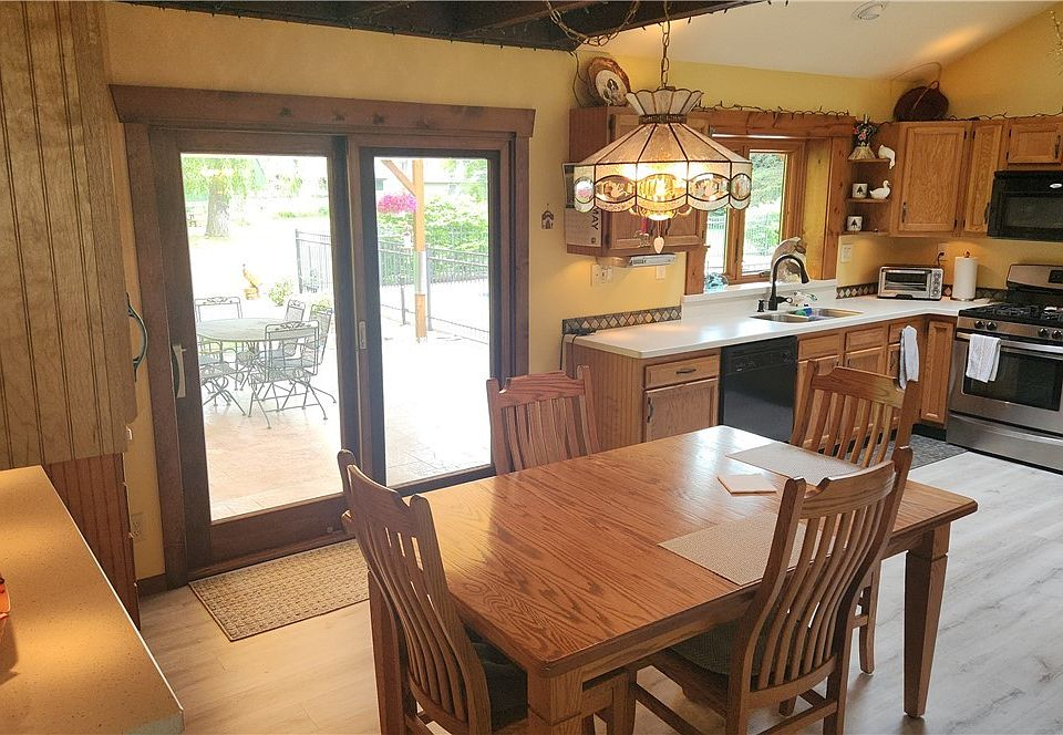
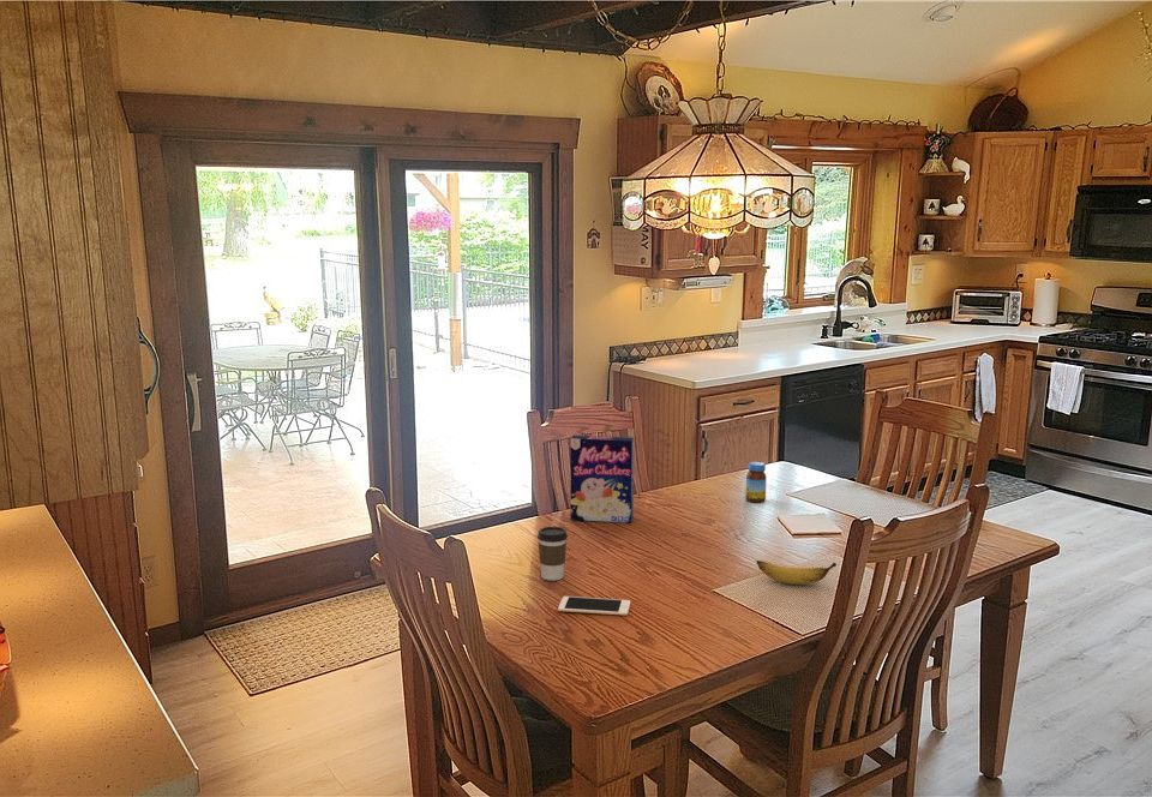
+ banana (794, 571)
+ cell phone (594, 605)
+ cereal box (601, 478)
+ jar (756, 481)
+ coffee cup (552, 553)
